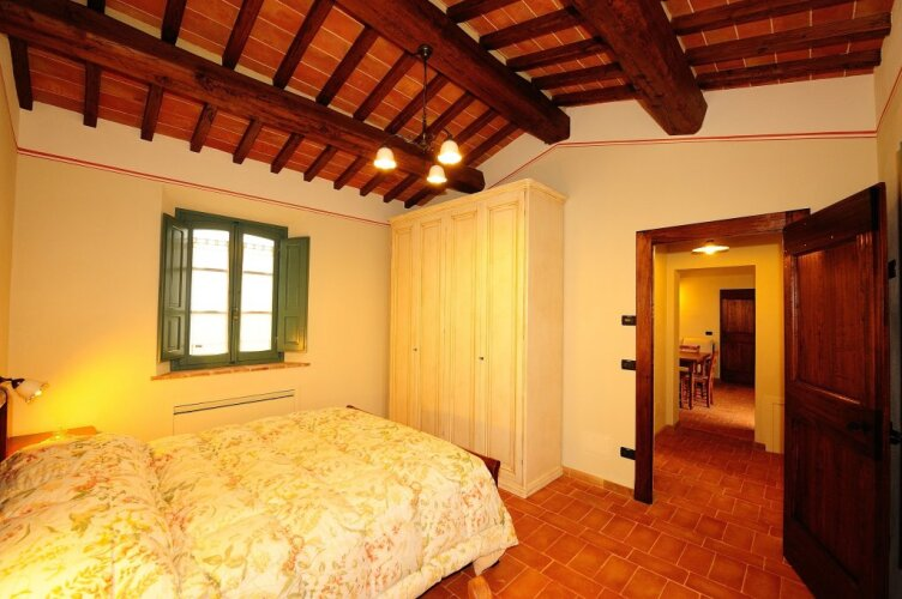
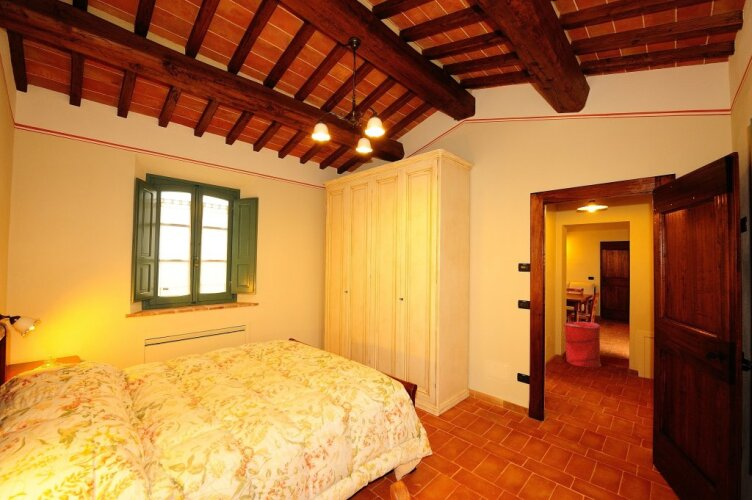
+ laundry hamper (581, 342)
